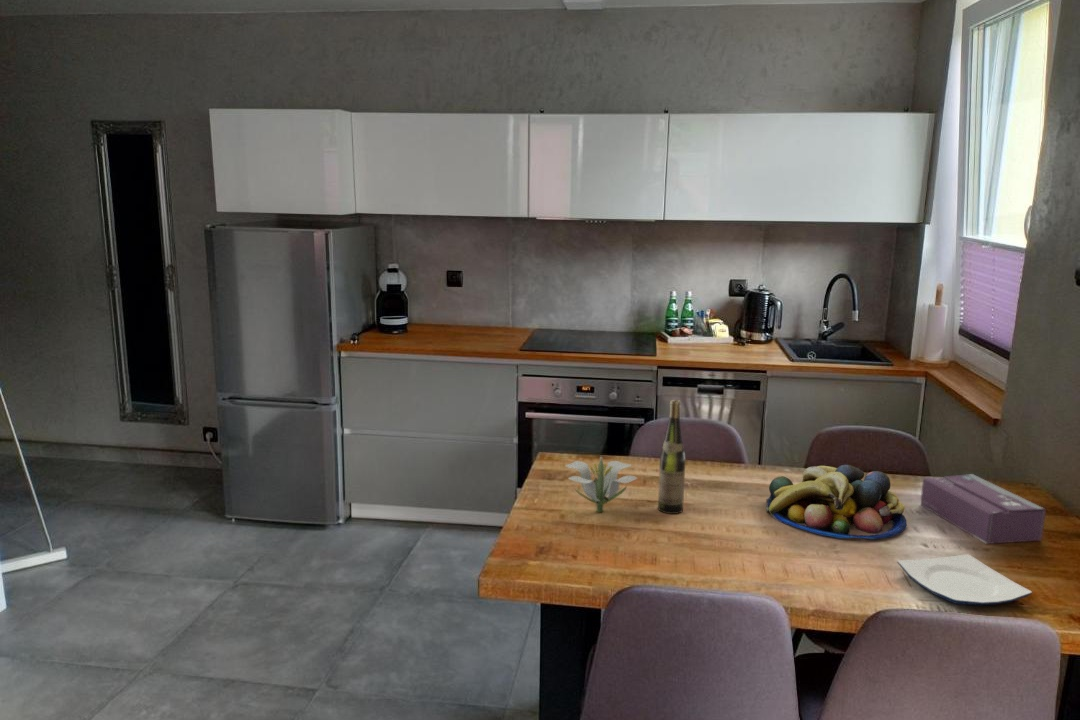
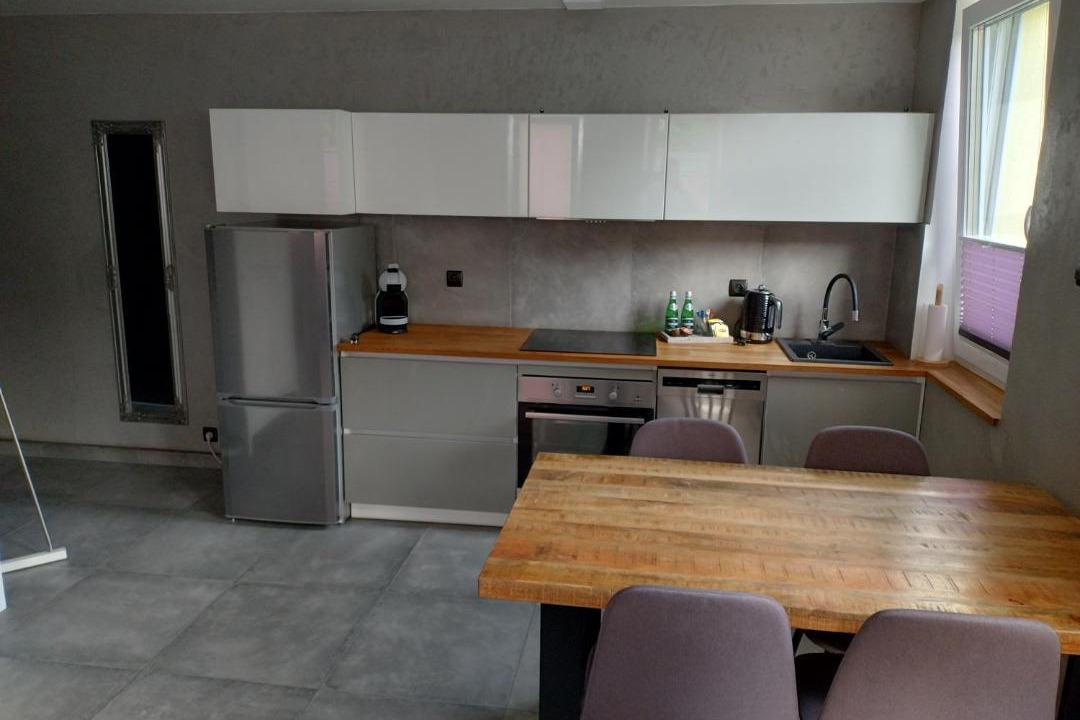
- tissue box (979, 506)
- flower (600, 484)
- plate (961, 581)
- fruit bowl (836, 491)
- wine bottle (672, 455)
